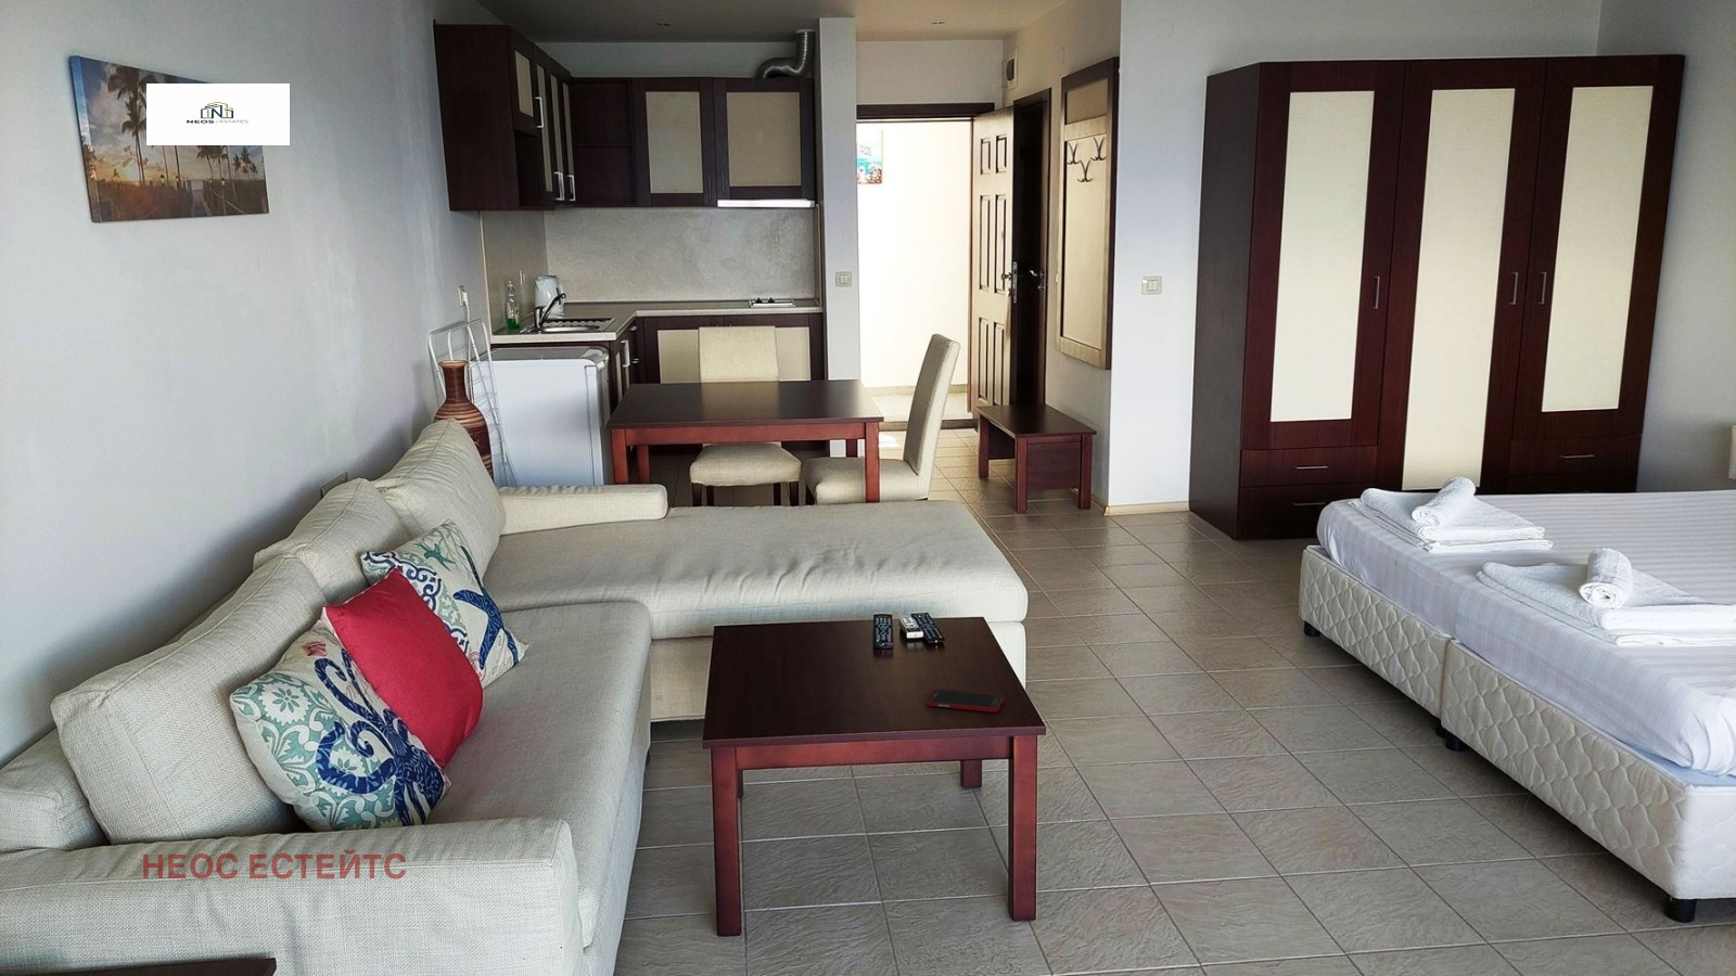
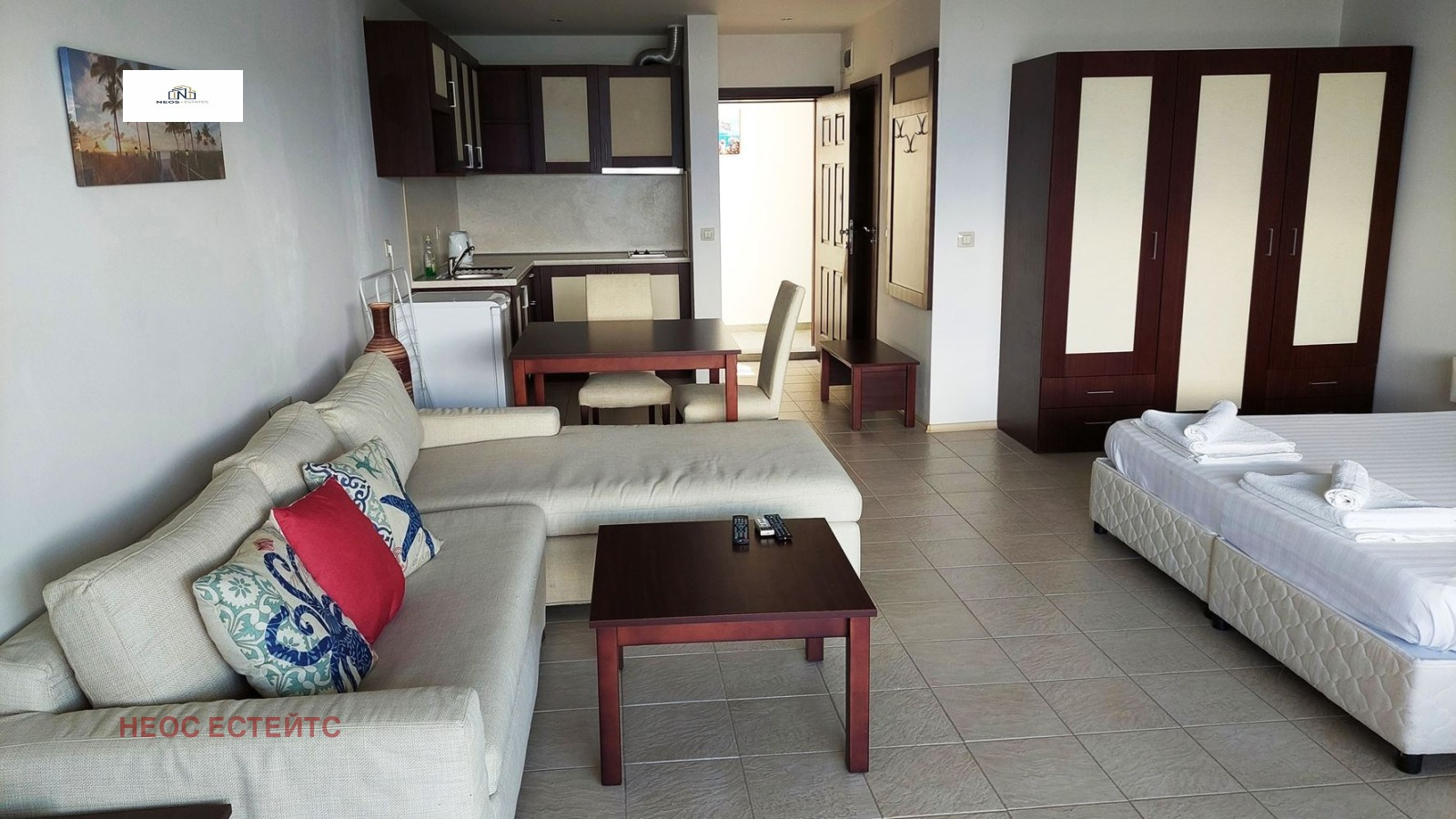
- cell phone (965, 701)
